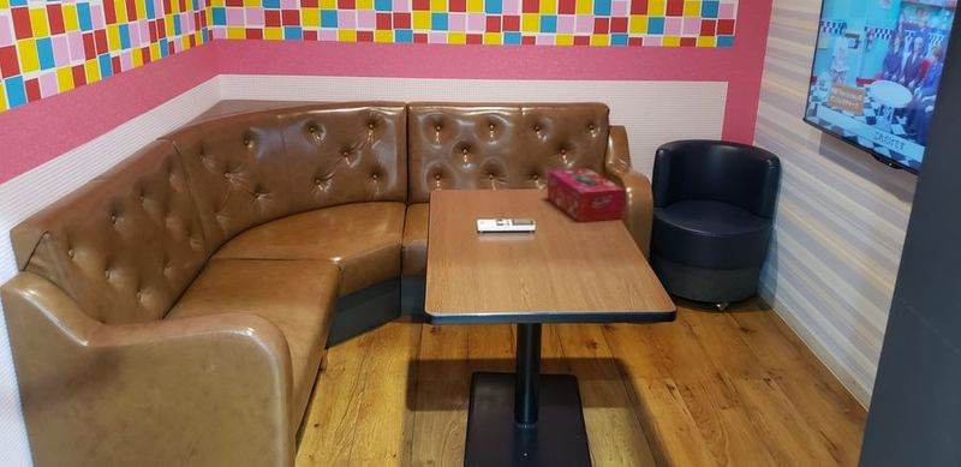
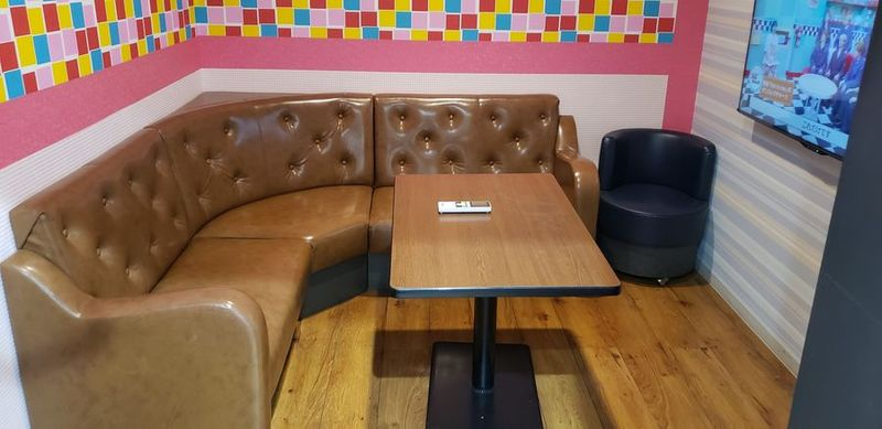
- tissue box (584, 193)
